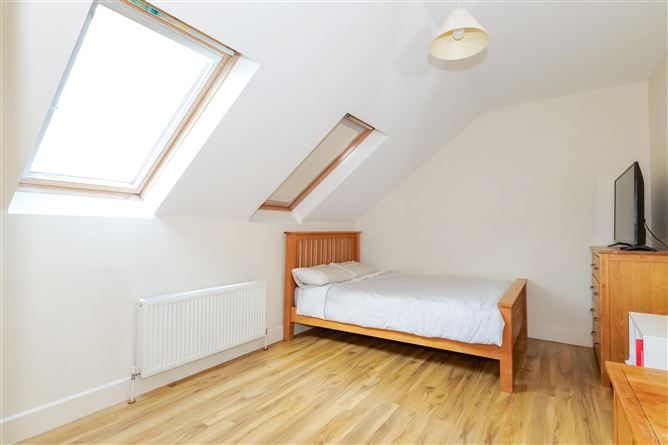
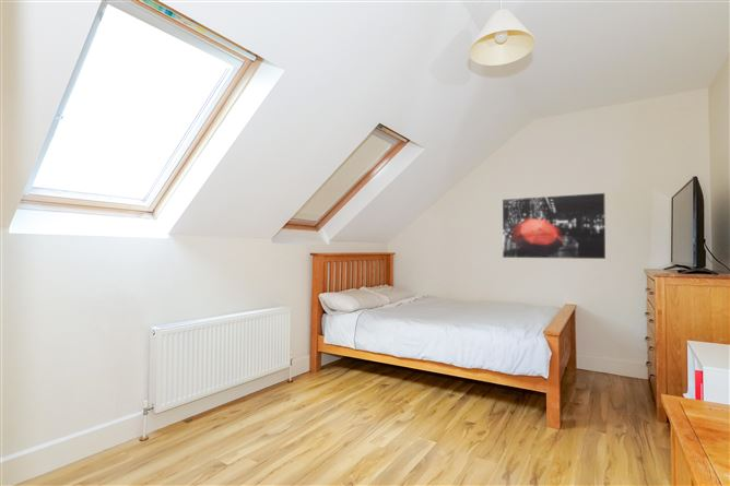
+ wall art (551, 227)
